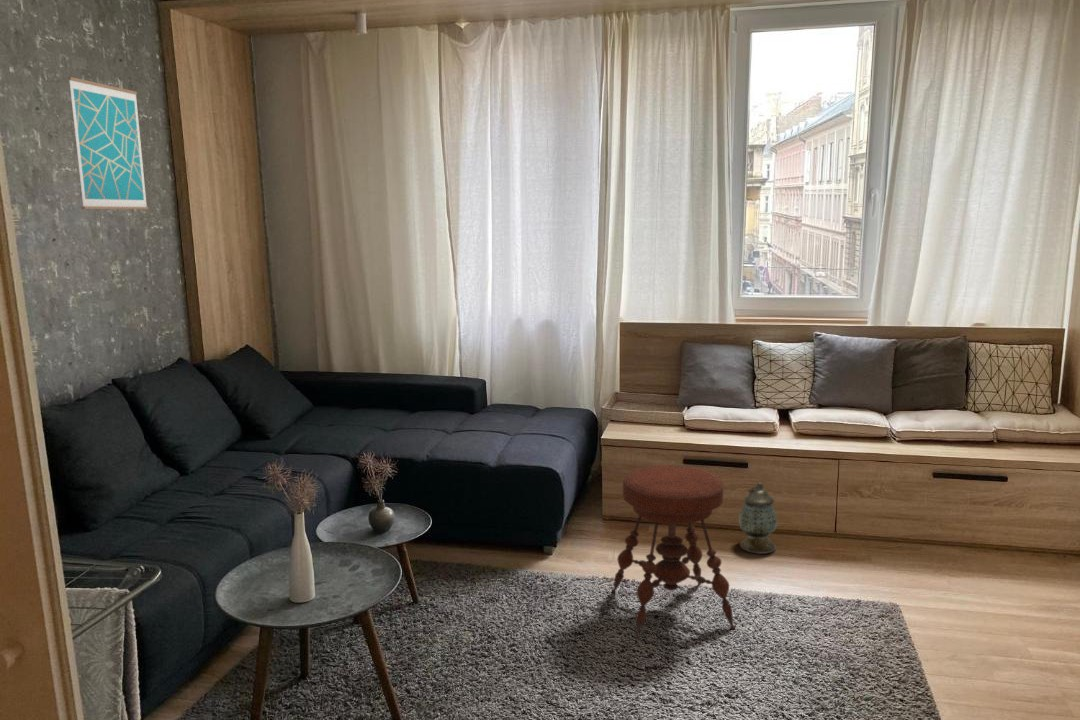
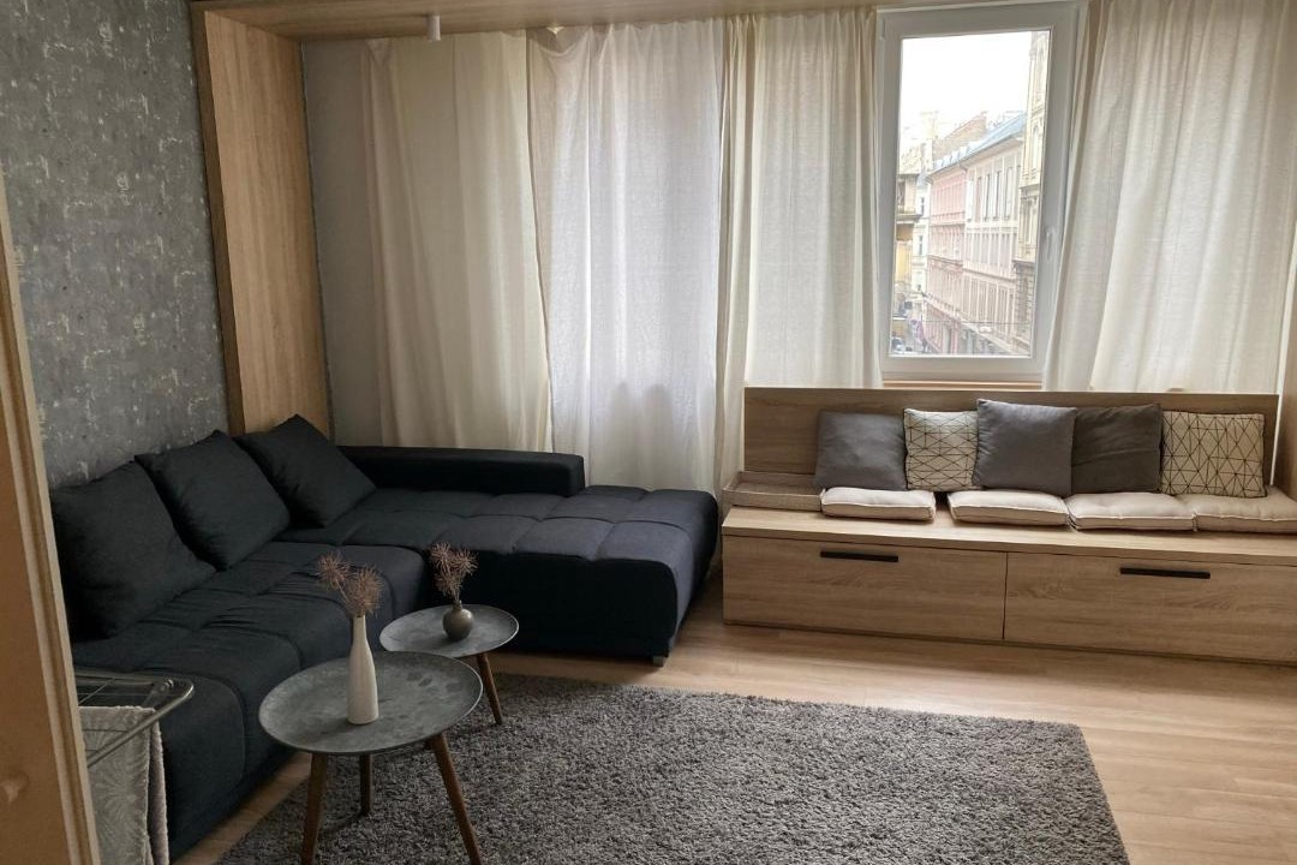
- stool (671, 543)
- lantern (758, 514)
- wall art (110, 147)
